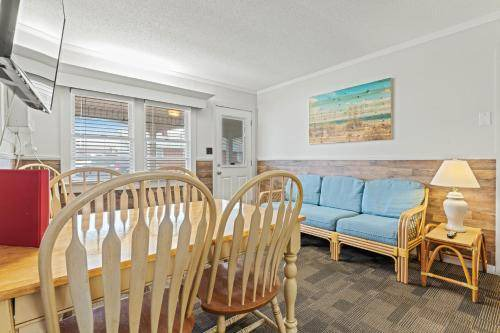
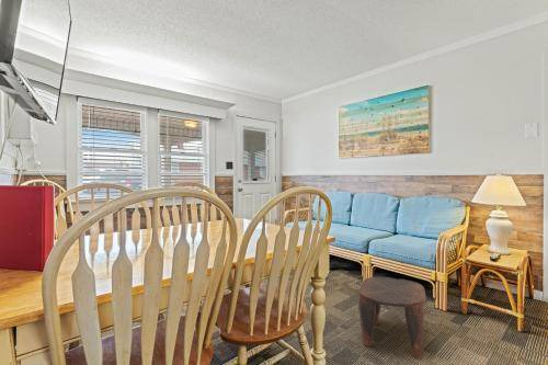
+ stool (392, 306)
